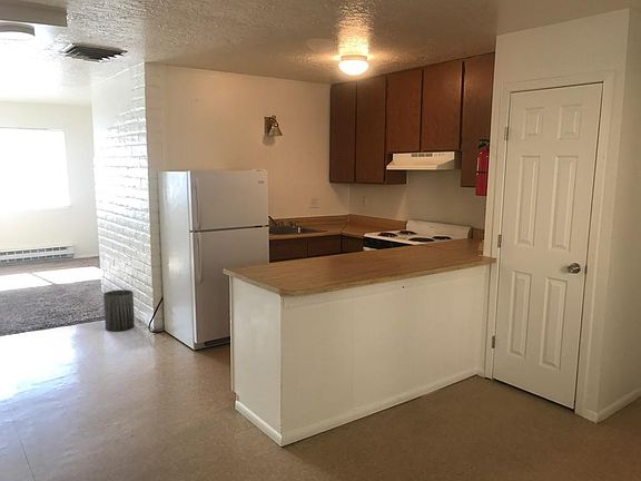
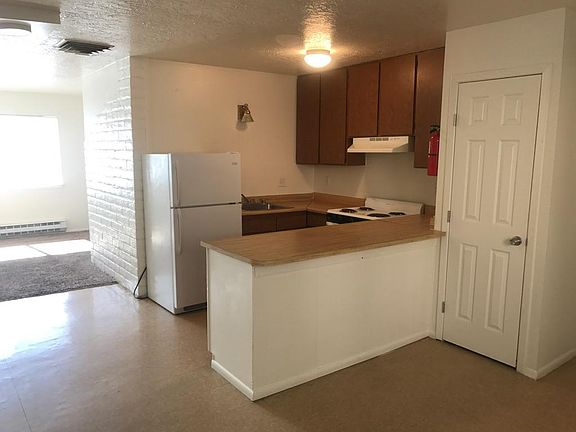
- trash can (119, 310)
